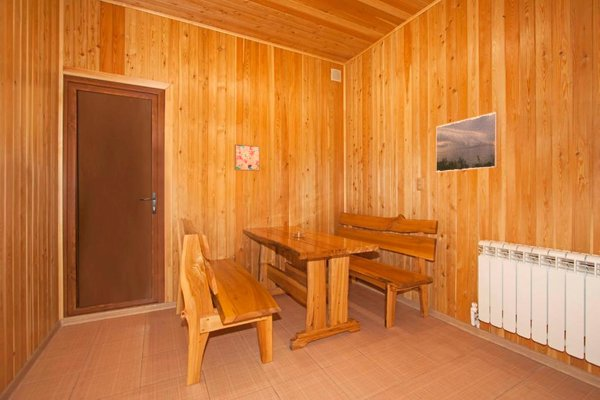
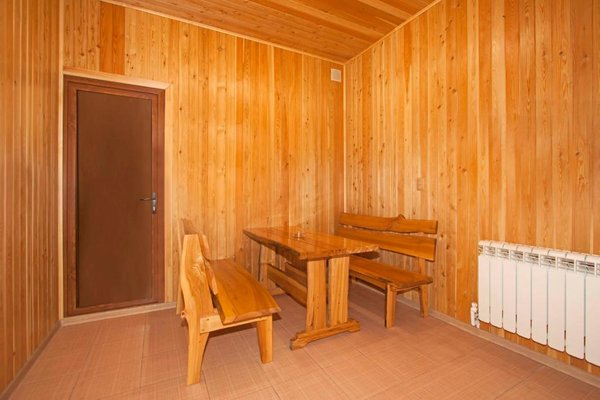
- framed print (464, 145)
- wall art (247, 157)
